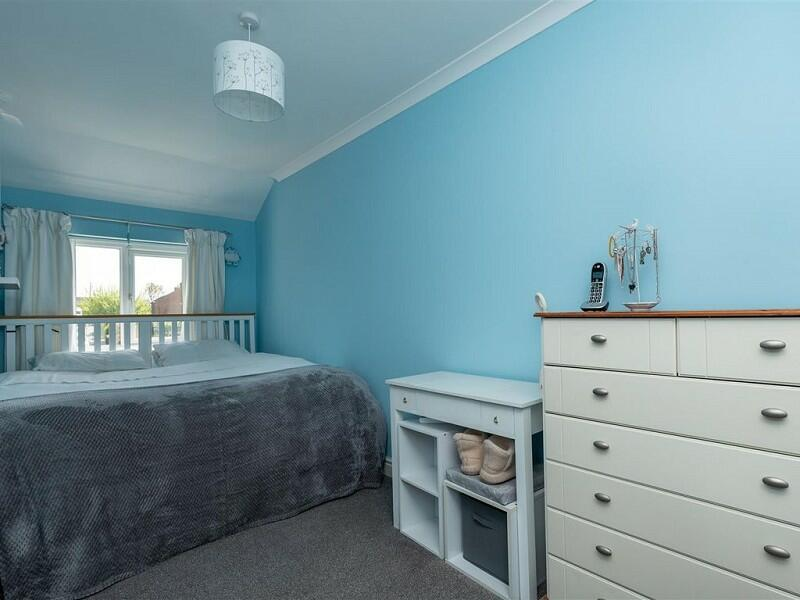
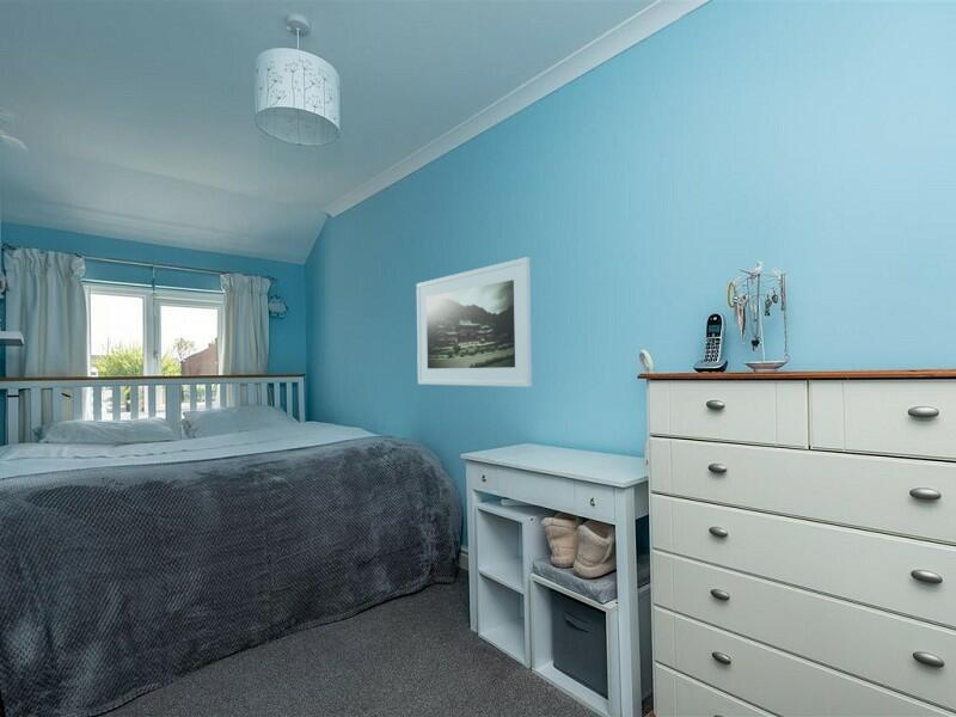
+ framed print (466, 329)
